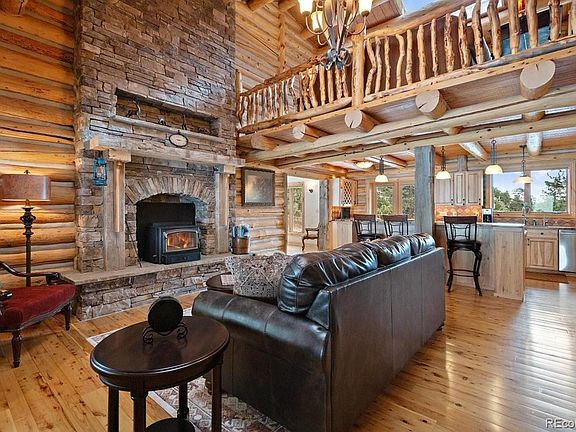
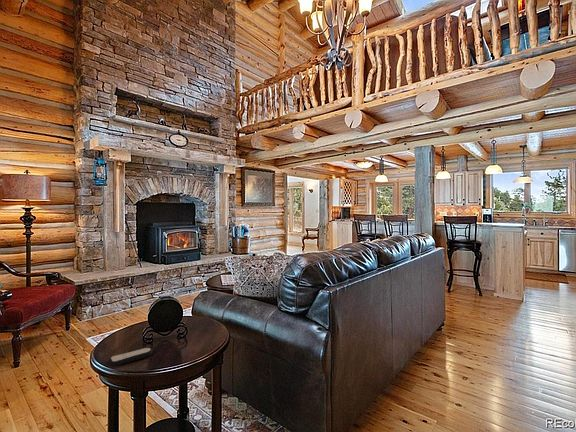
+ remote control (131, 356)
